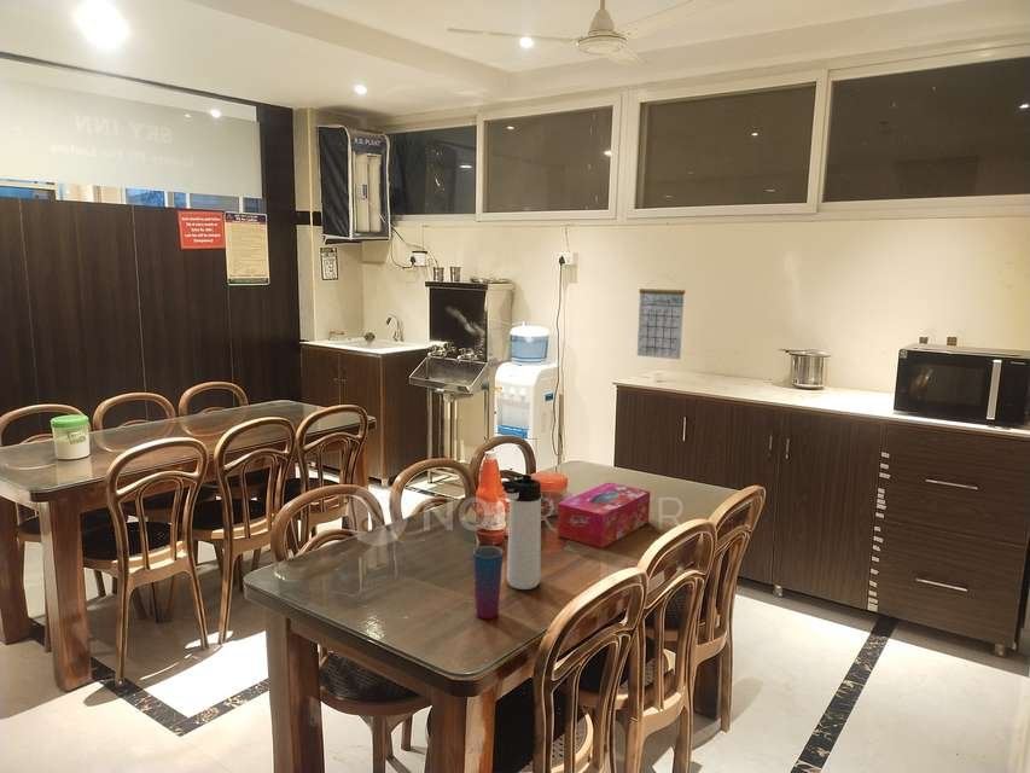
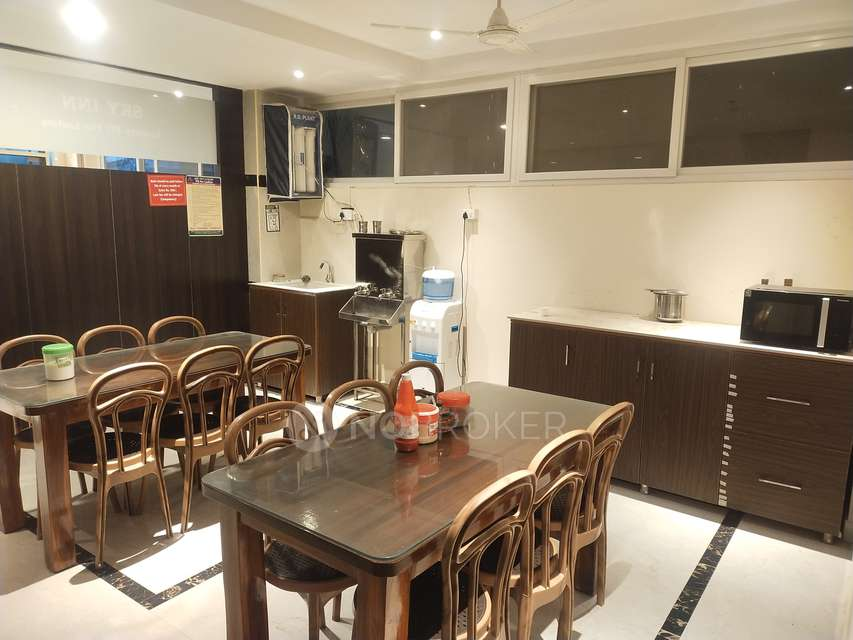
- cup (487, 582)
- calendar (661, 315)
- tissue box (605, 512)
- thermos bottle (519, 533)
